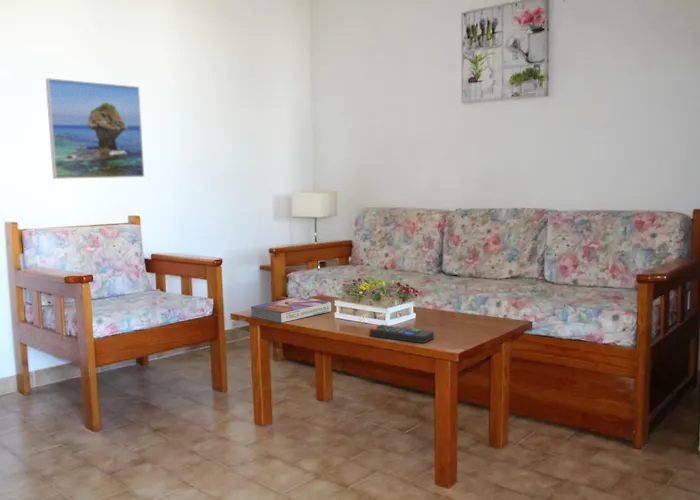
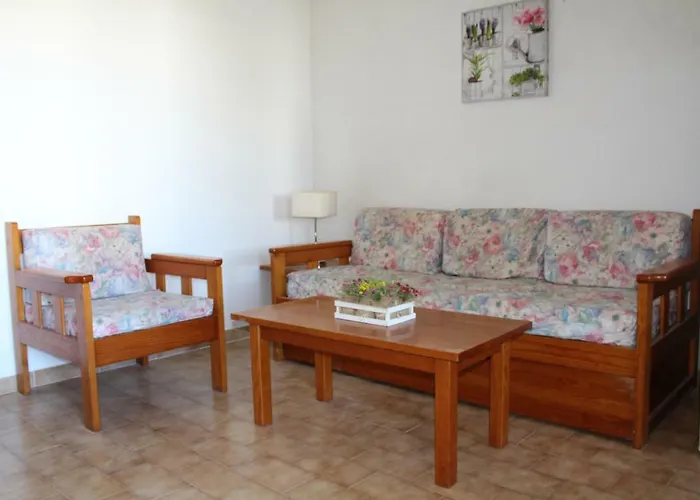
- remote control (401, 333)
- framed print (97, 130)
- textbook (291, 309)
